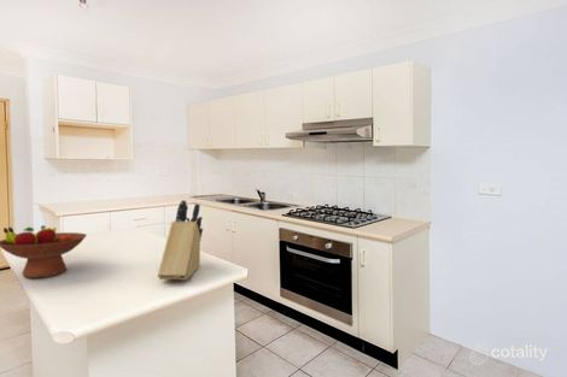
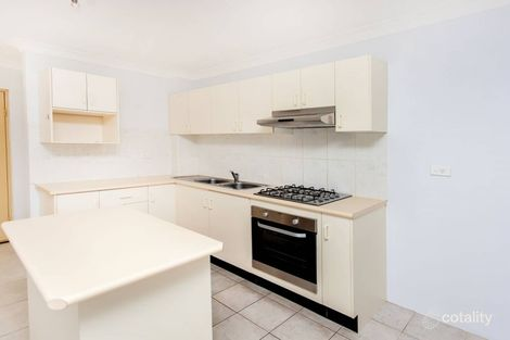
- knife block (182, 236)
- fruit bowl (43, 248)
